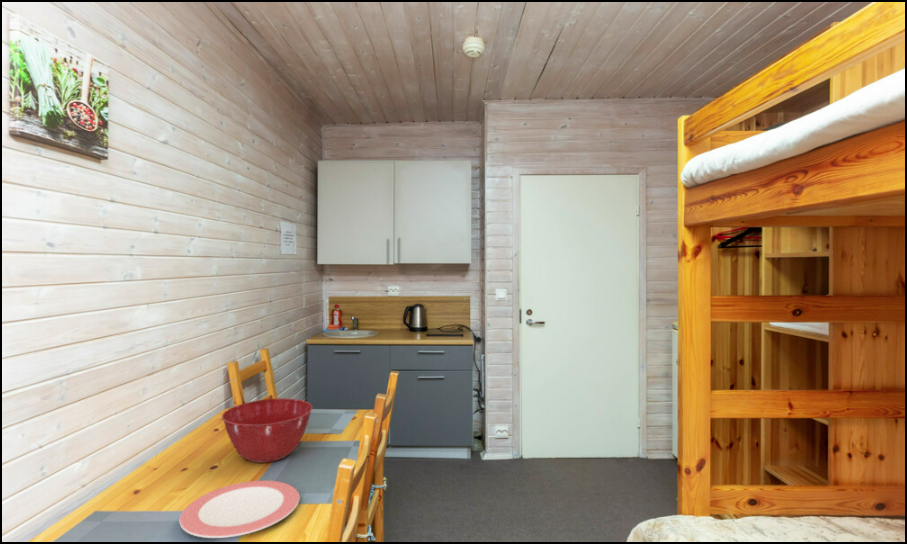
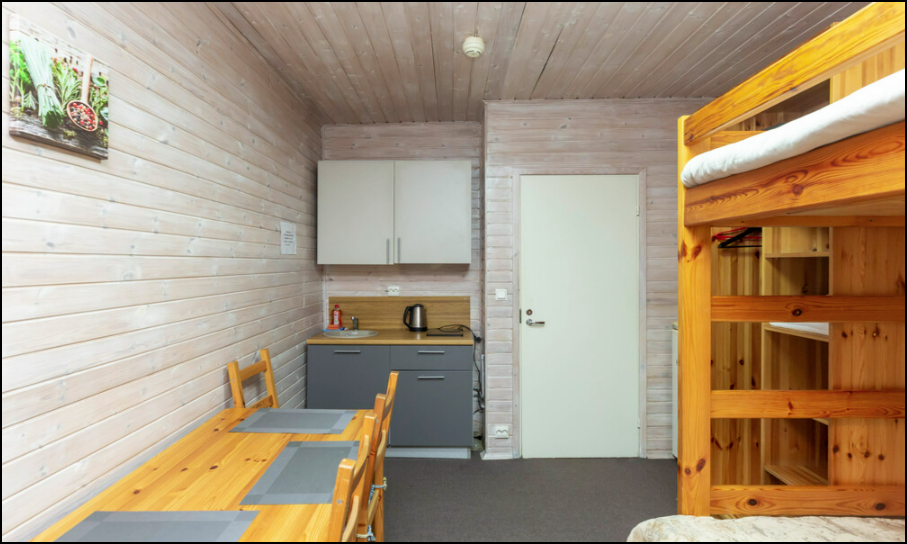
- mixing bowl (268, 432)
- plate (242, 508)
